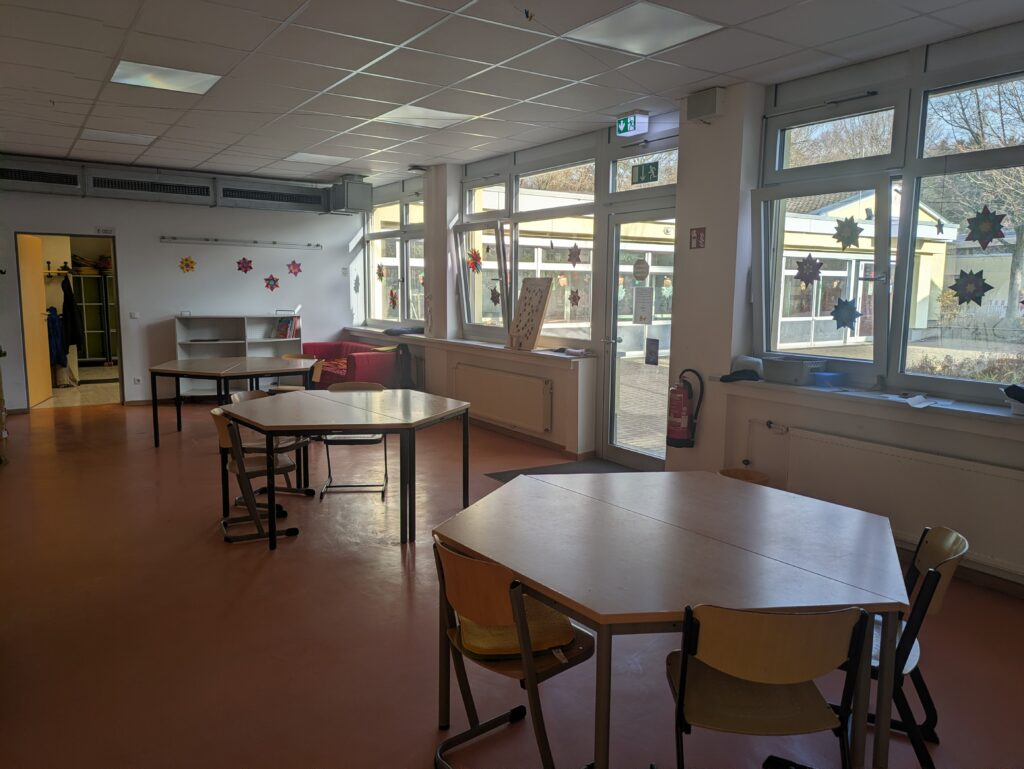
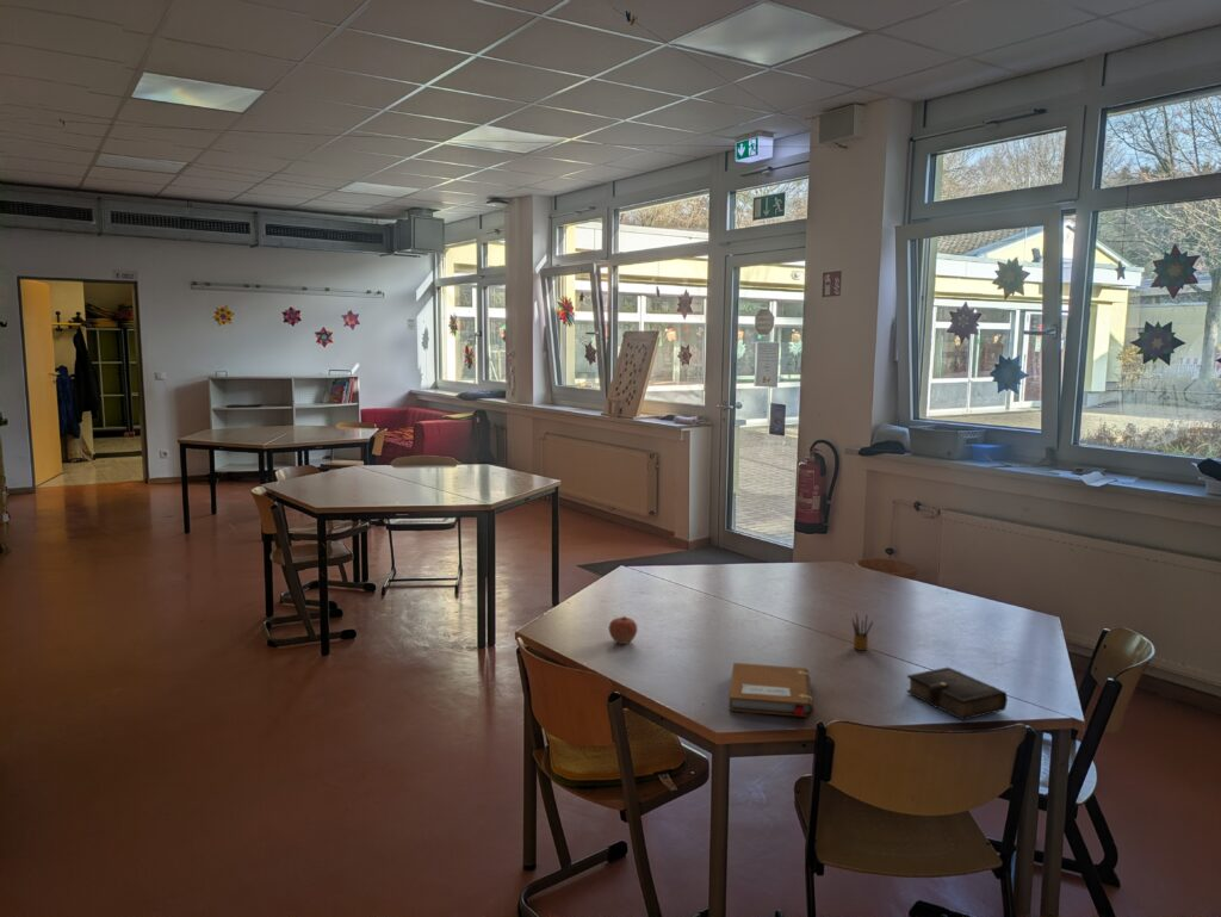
+ book (946, 687)
+ pencil box (862, 632)
+ apple (622, 628)
+ notebook (770, 689)
